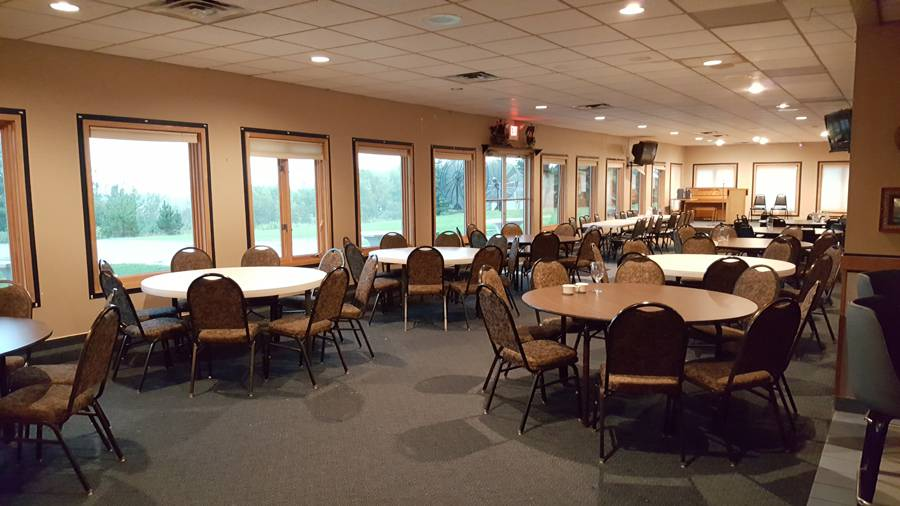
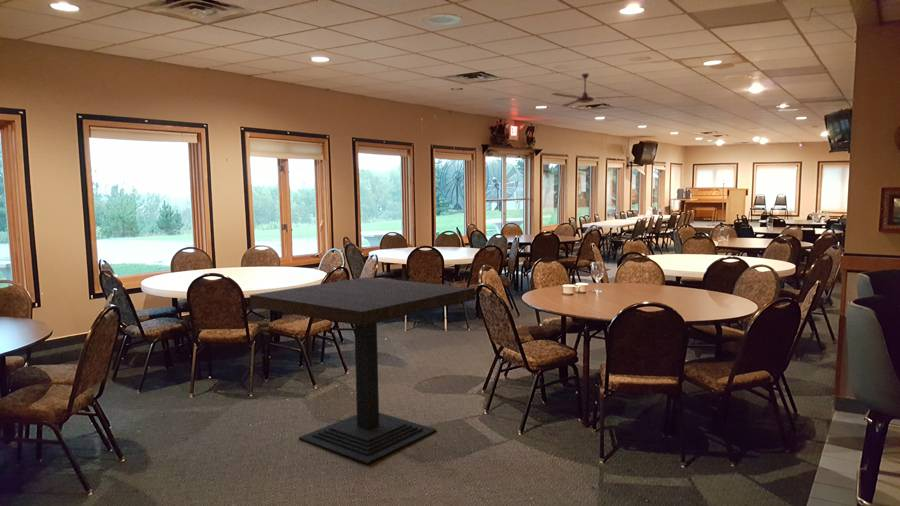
+ dining table (366, 363)
+ ceiling fan (585, 88)
